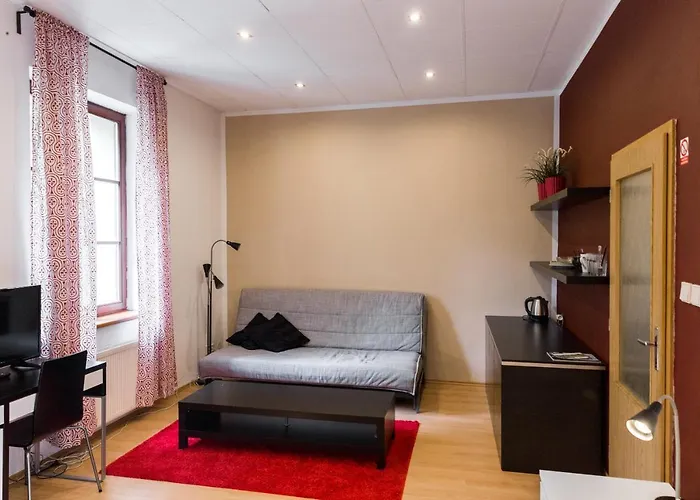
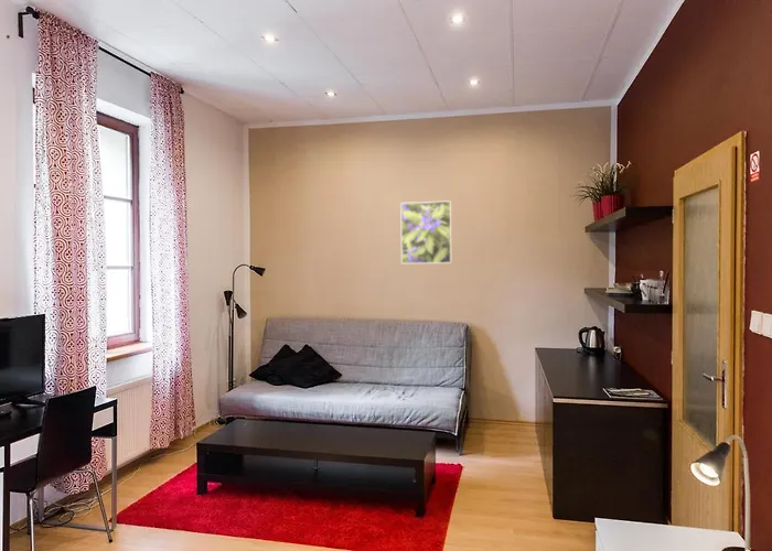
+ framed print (426, 233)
